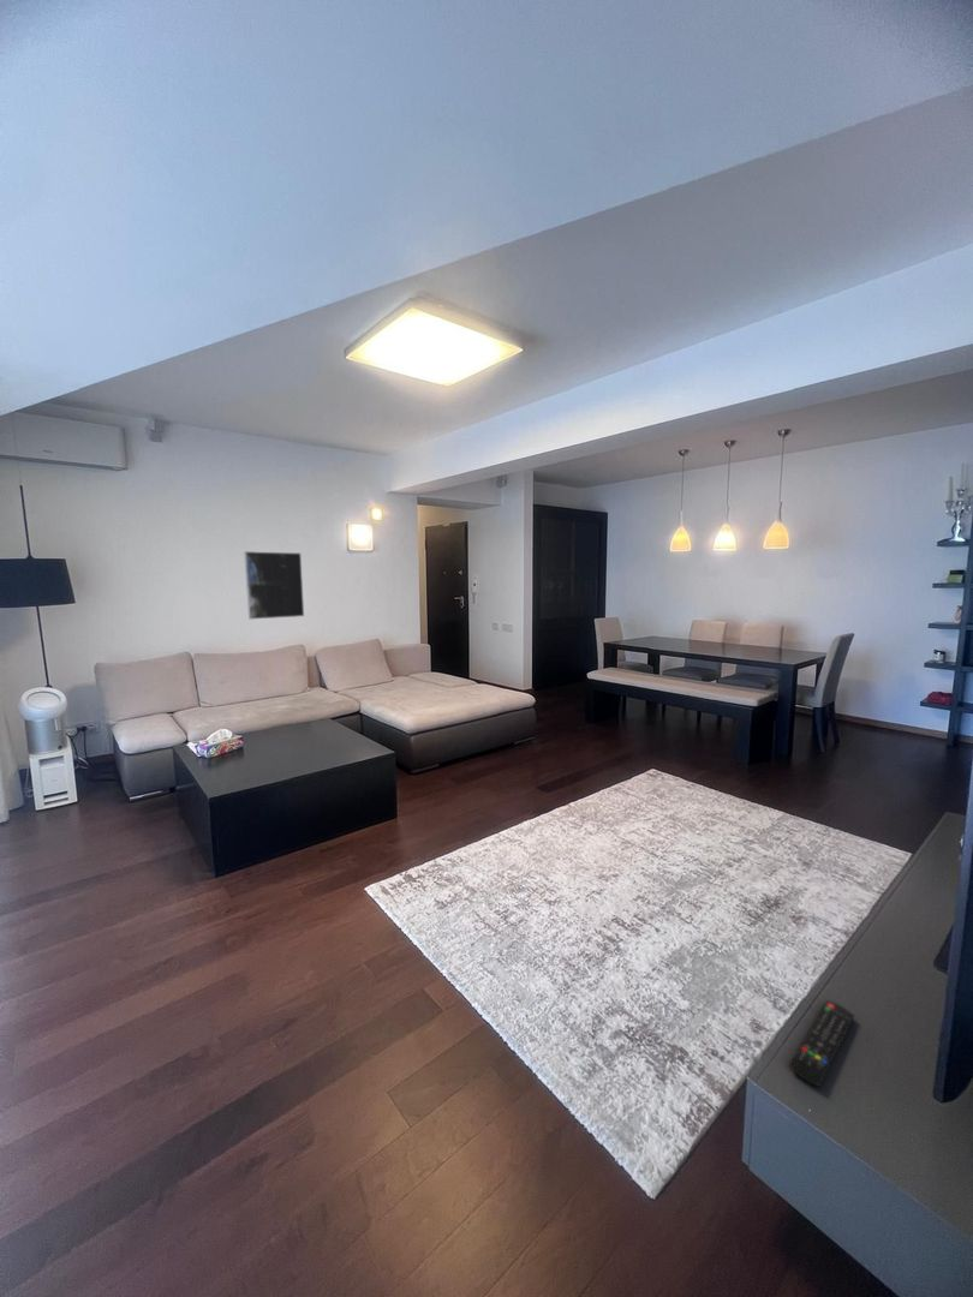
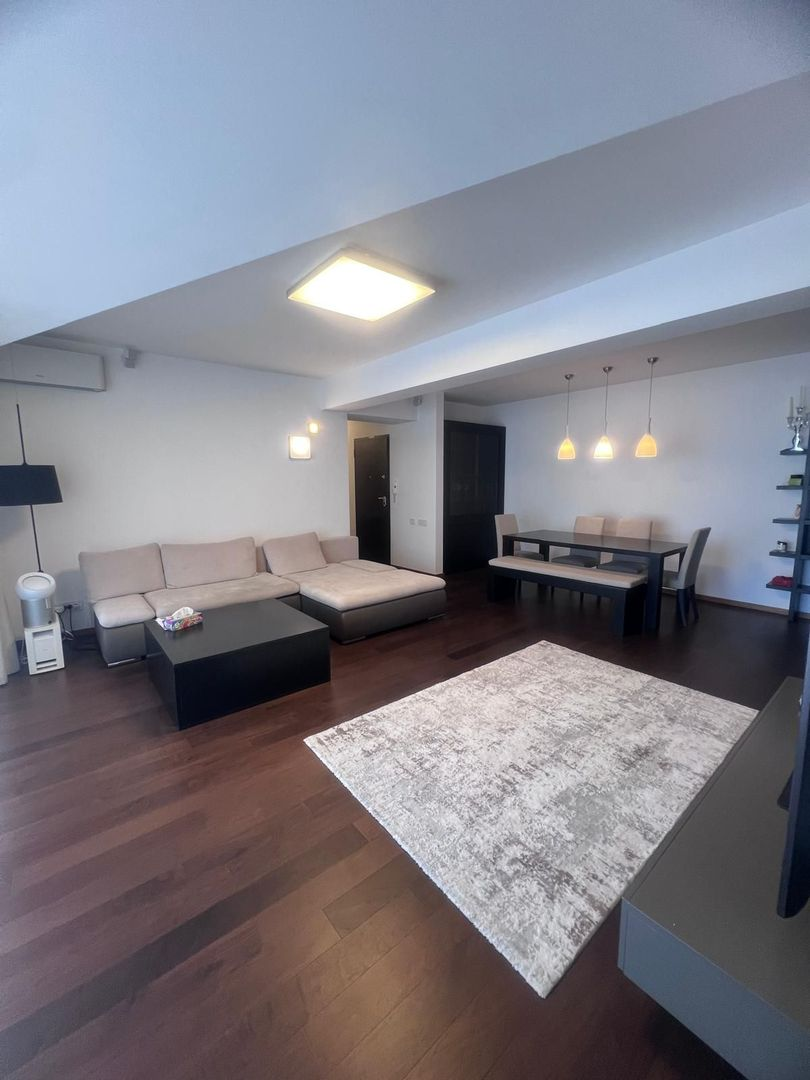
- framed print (275, 585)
- remote control (823, 1040)
